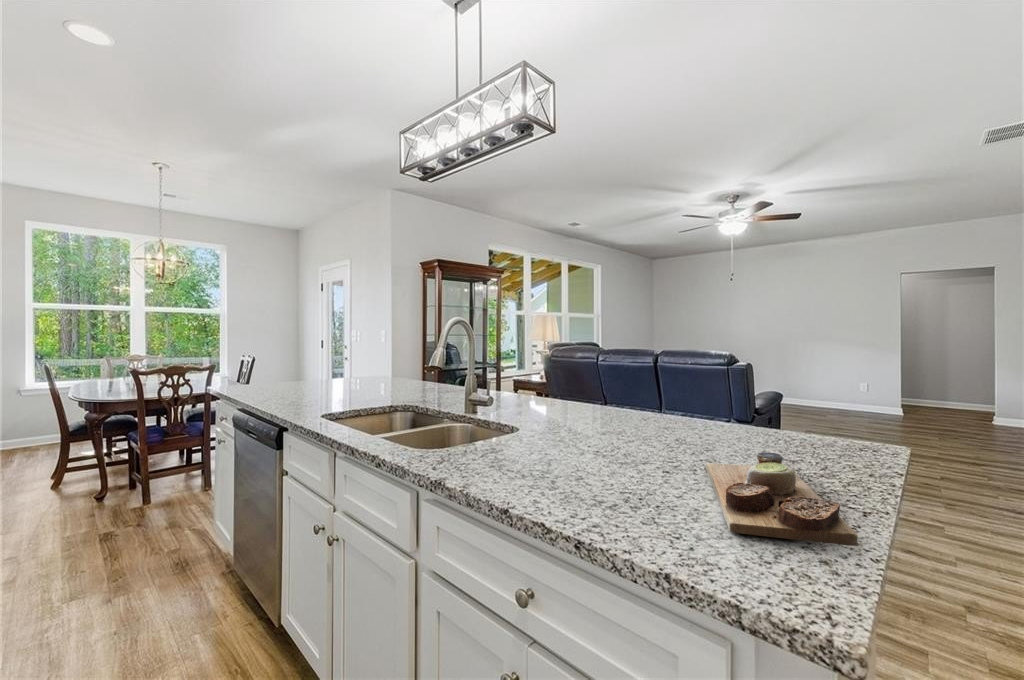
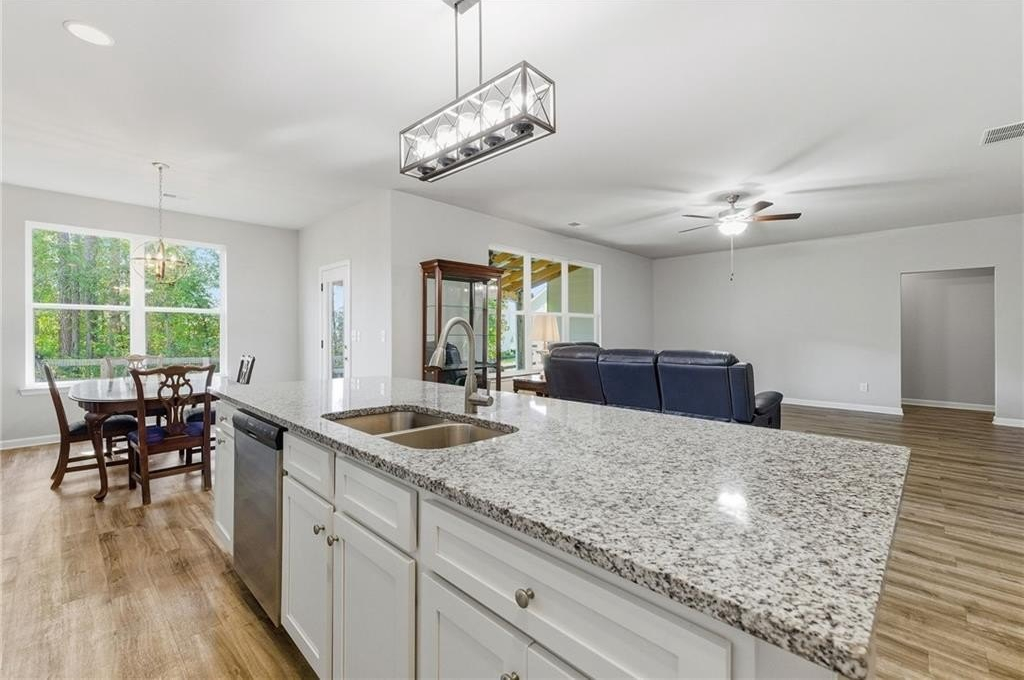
- cutting board (764, 483)
